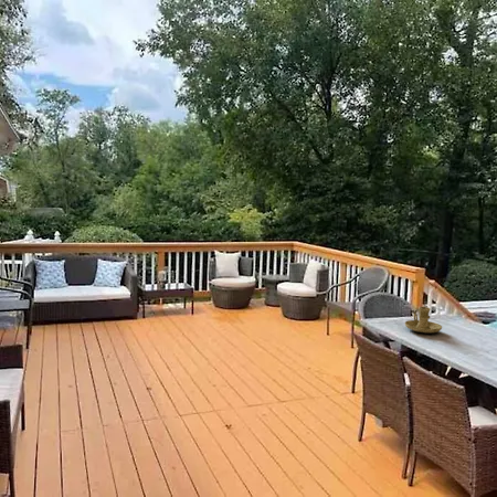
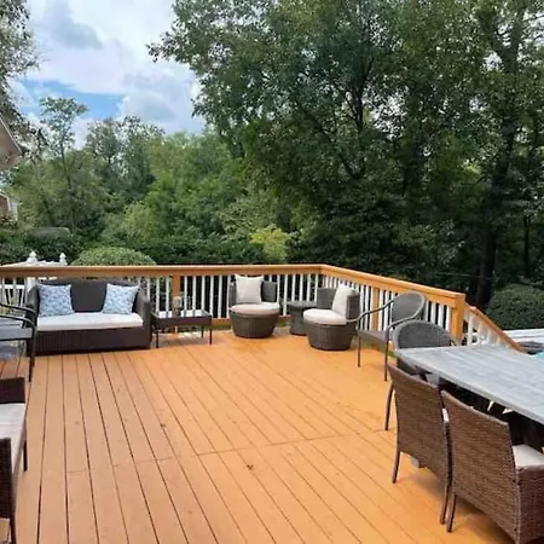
- candle holder (422, 318)
